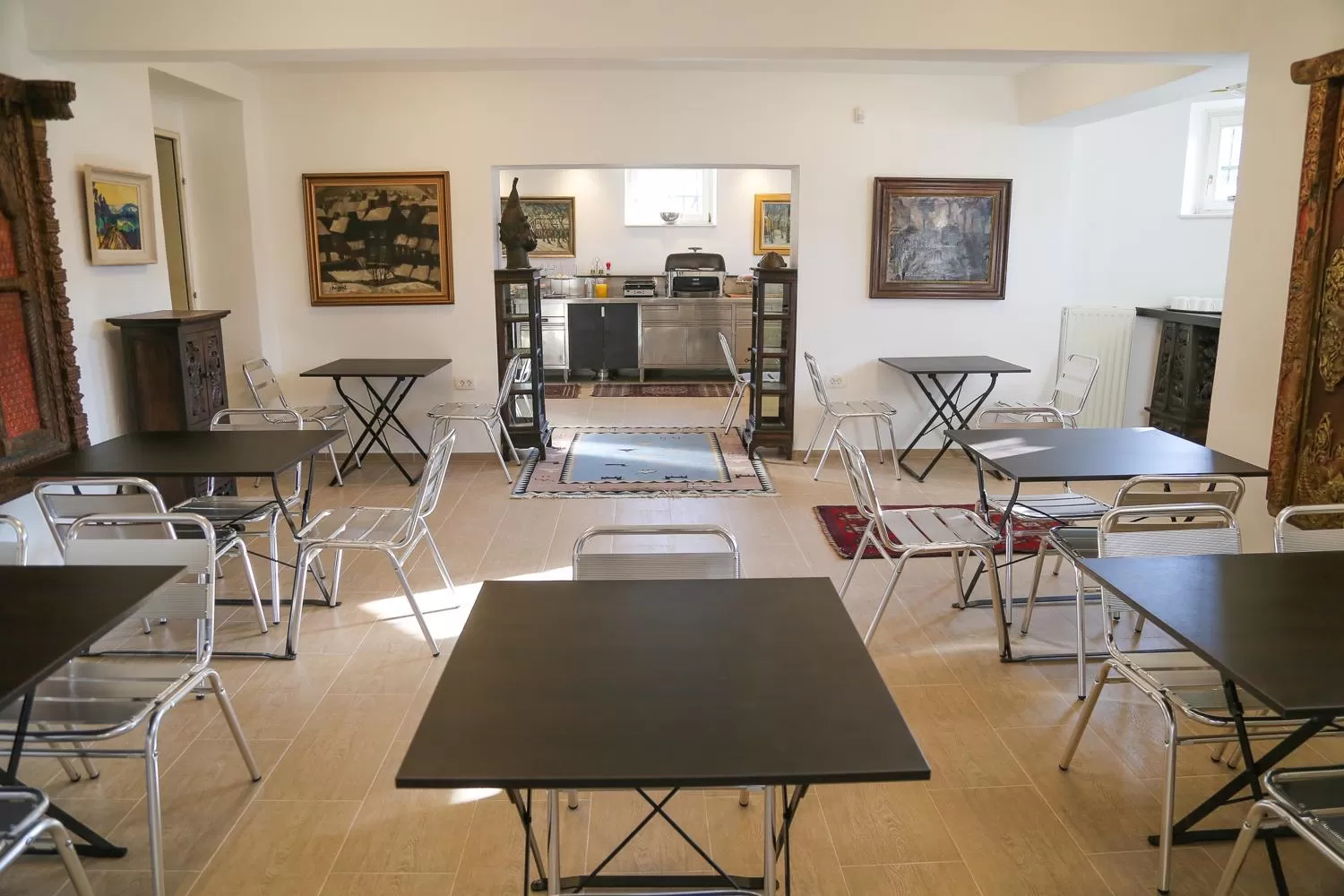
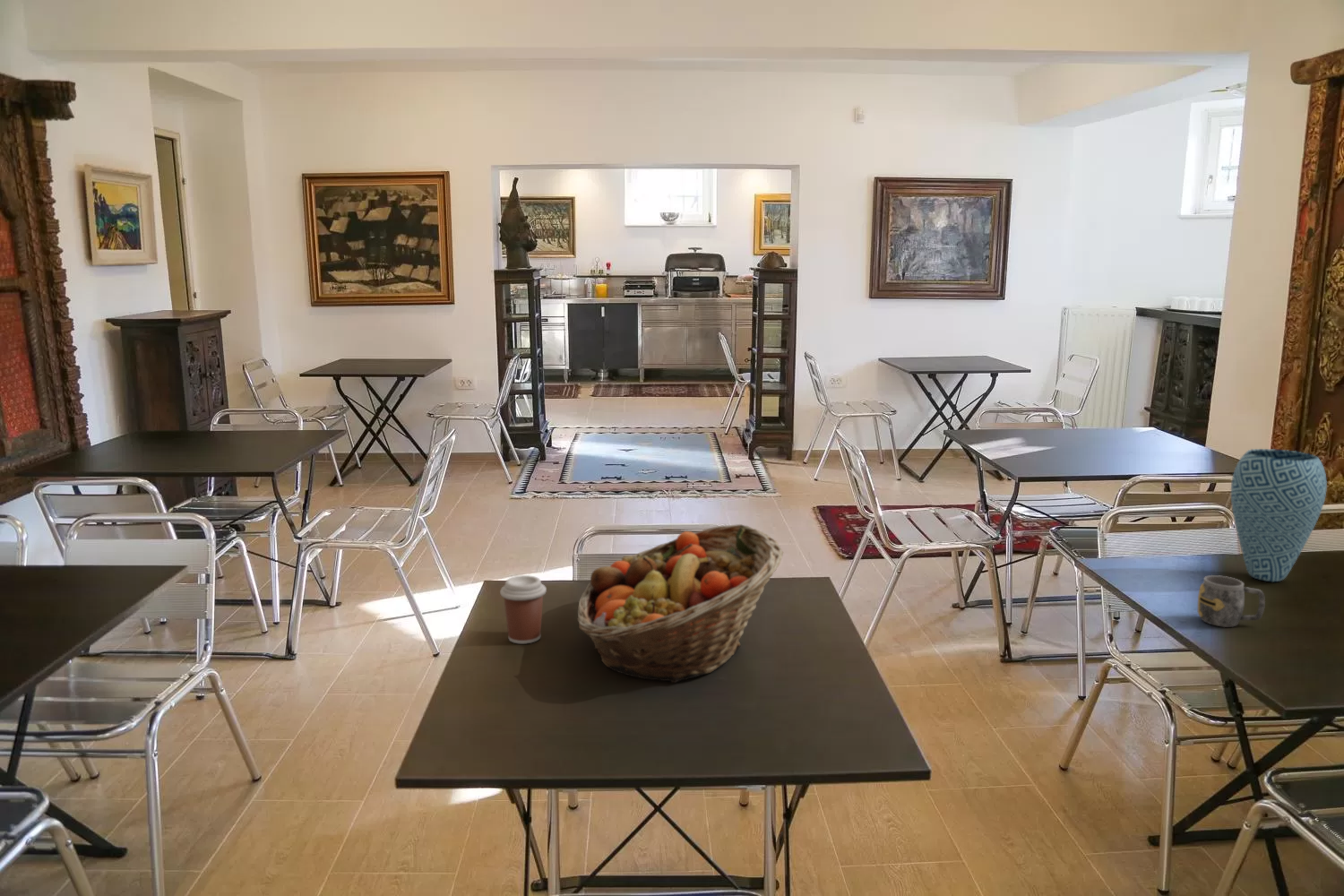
+ fruit basket (677, 594)
+ vase (1273, 516)
+ coffee cup (523, 609)
+ mug (1230, 602)
